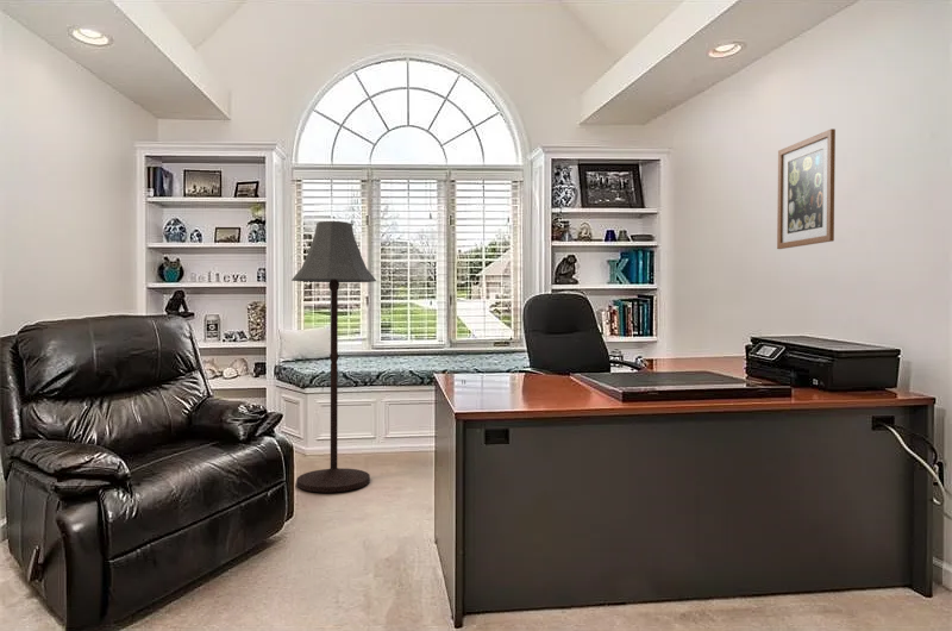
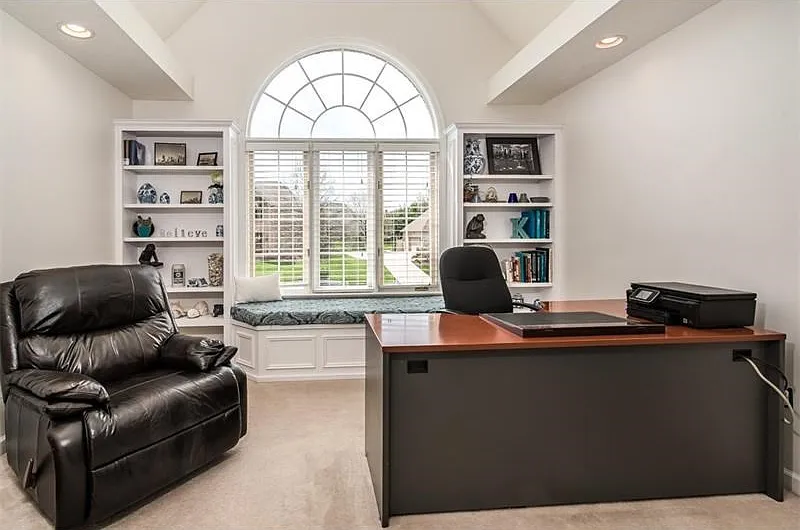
- floor lamp (333, 352)
- wall art (803, 193)
